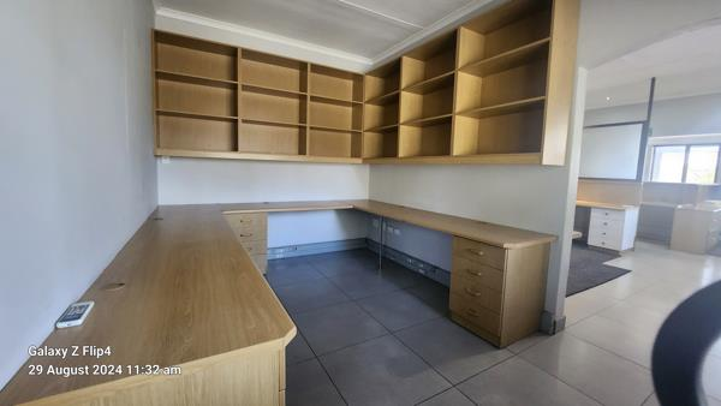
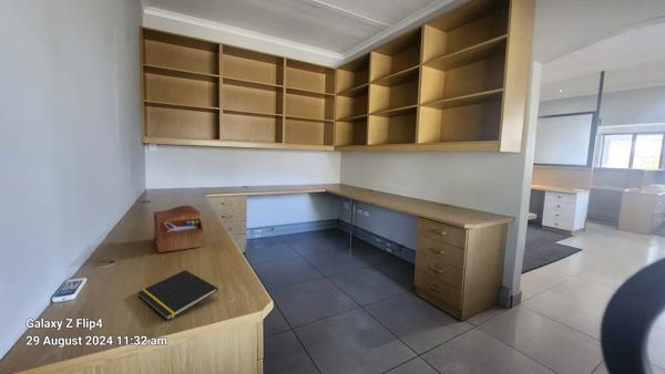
+ notepad (177, 291)
+ sewing box (176, 227)
